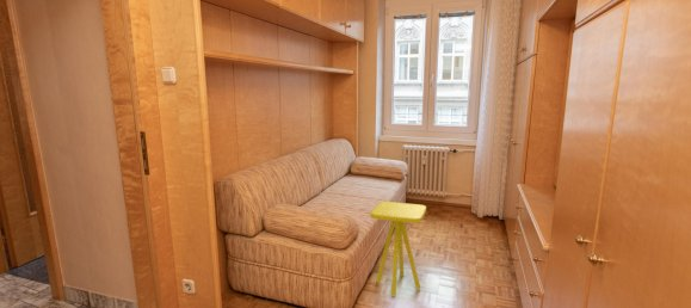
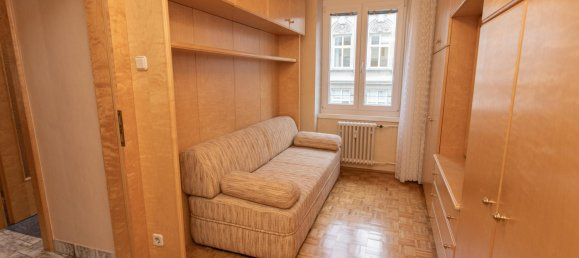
- side table (397, 247)
